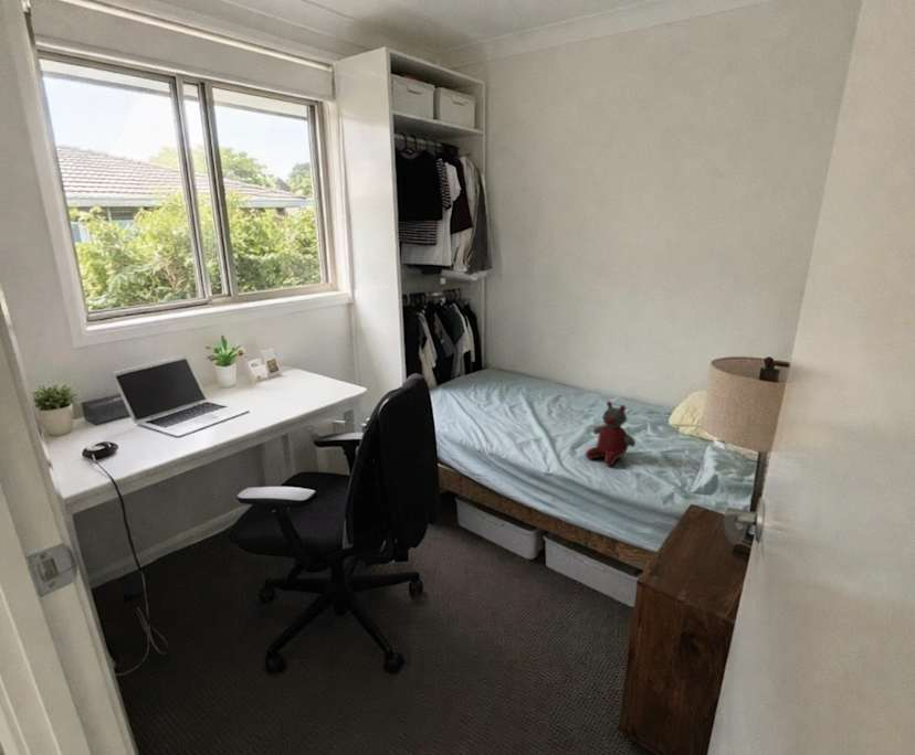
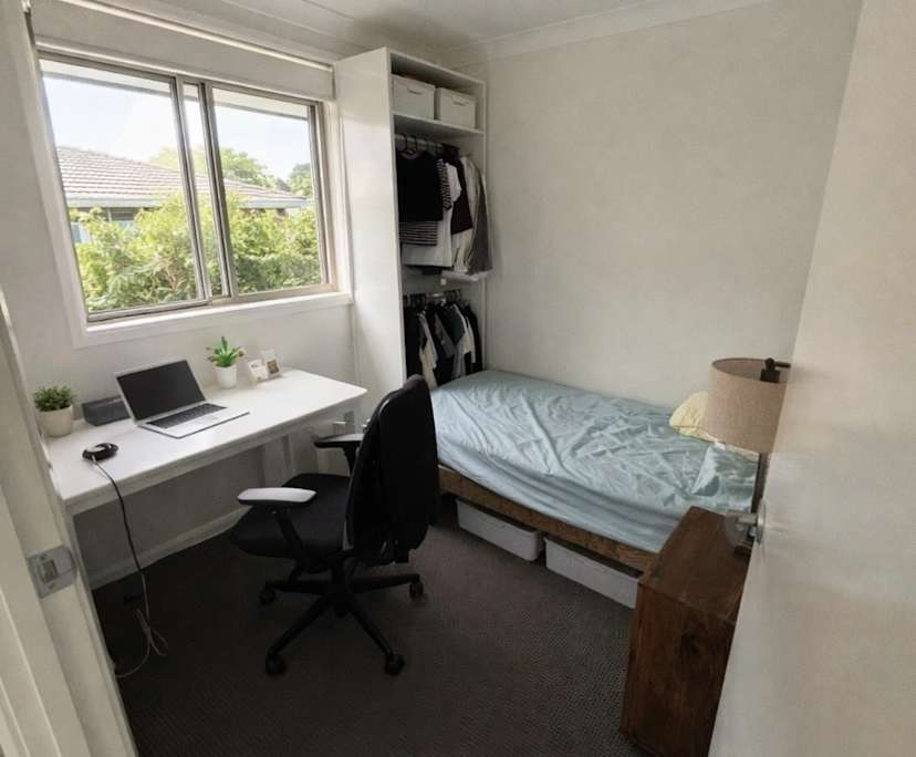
- stuffed bear (609, 432)
